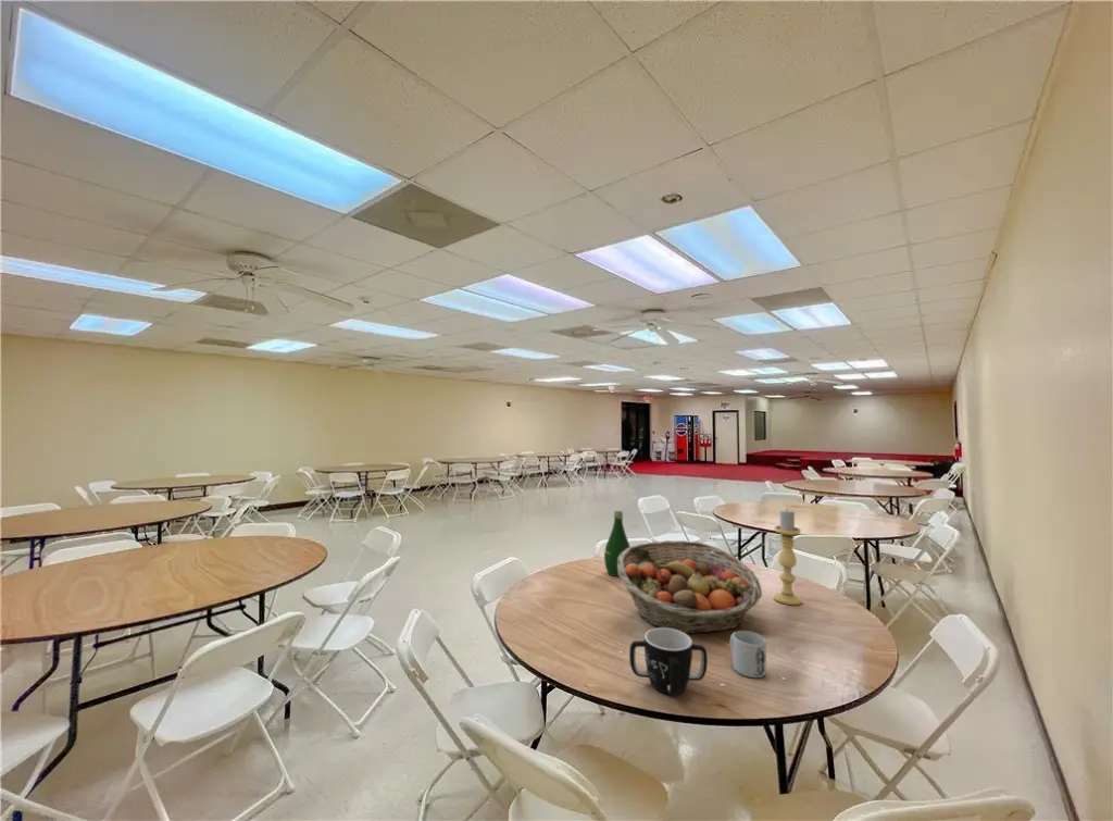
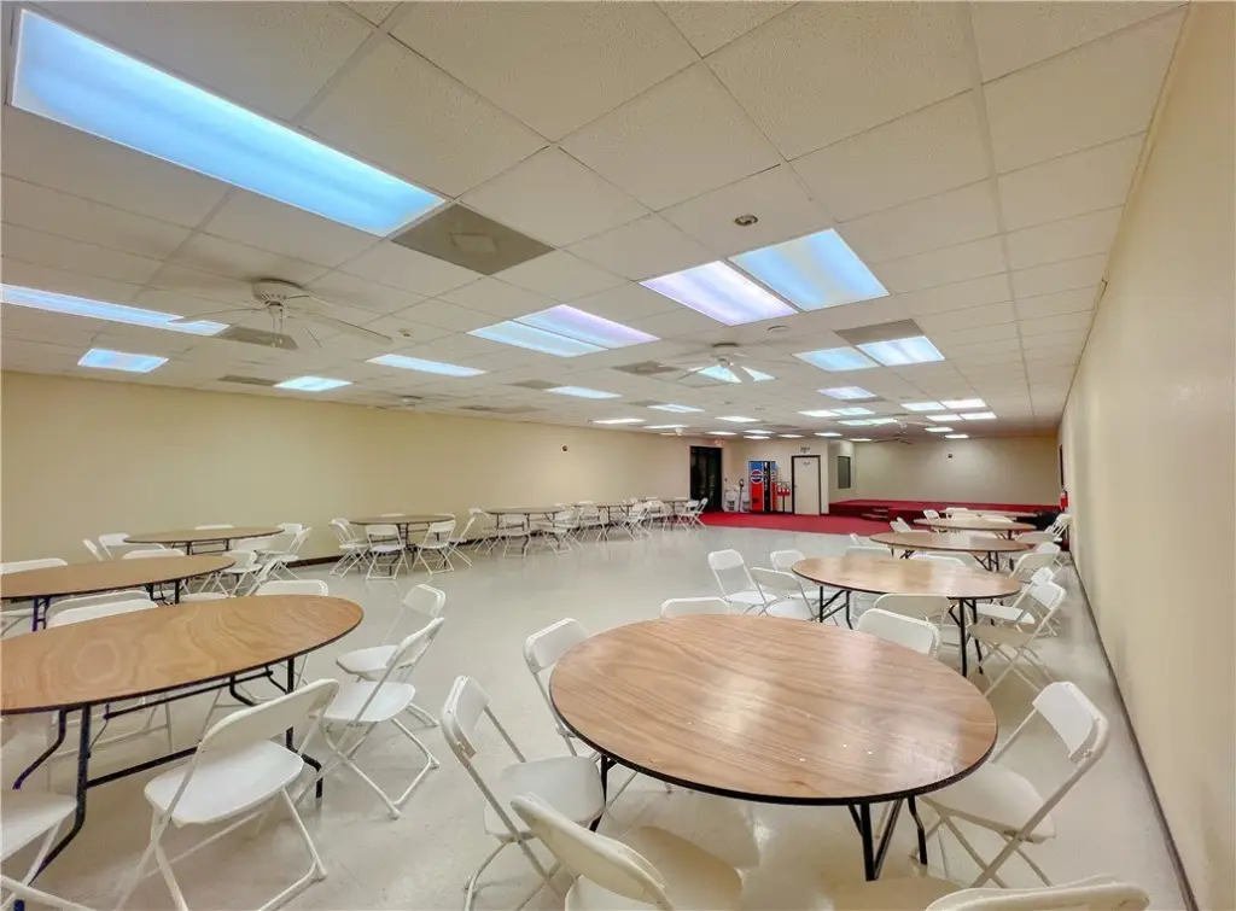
- mug (745, 650)
- bottle (617, 542)
- fruit basket (686, 583)
- mug (667, 661)
- candle holder (787, 553)
